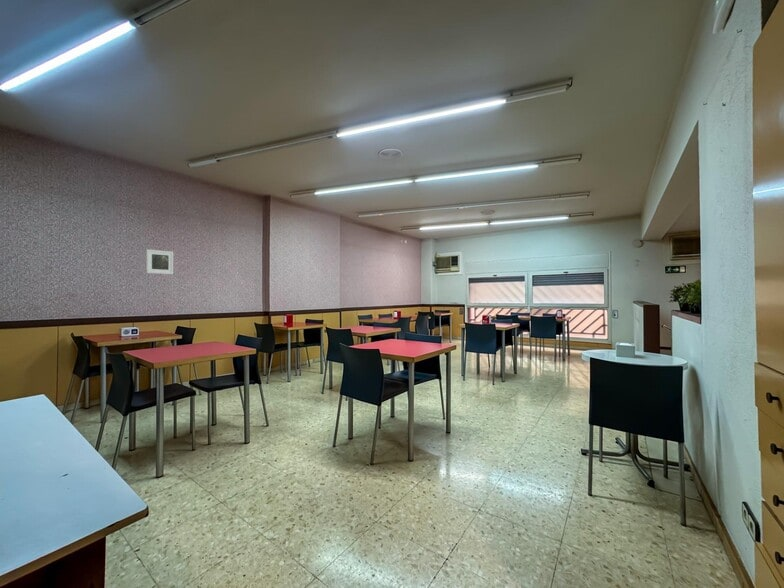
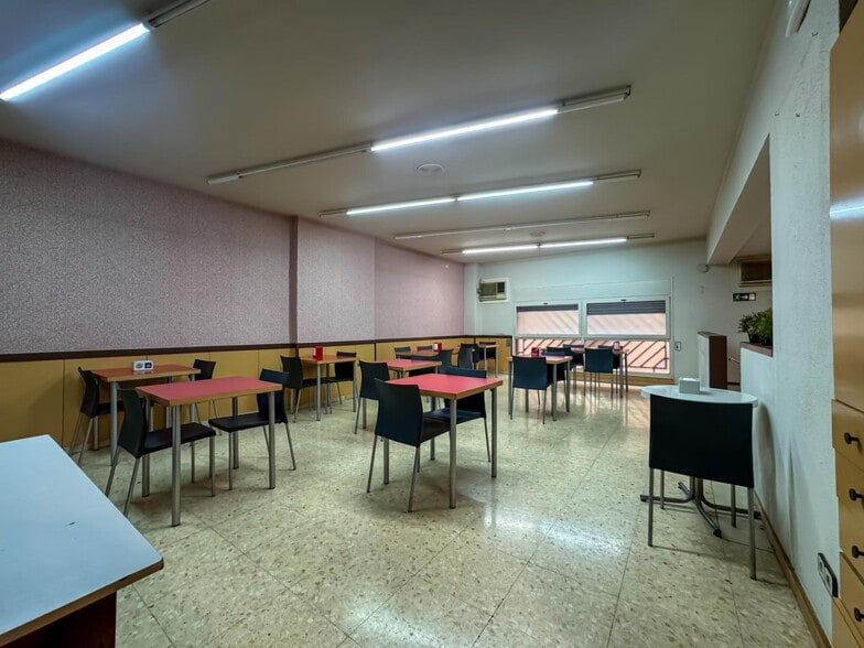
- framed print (160, 262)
